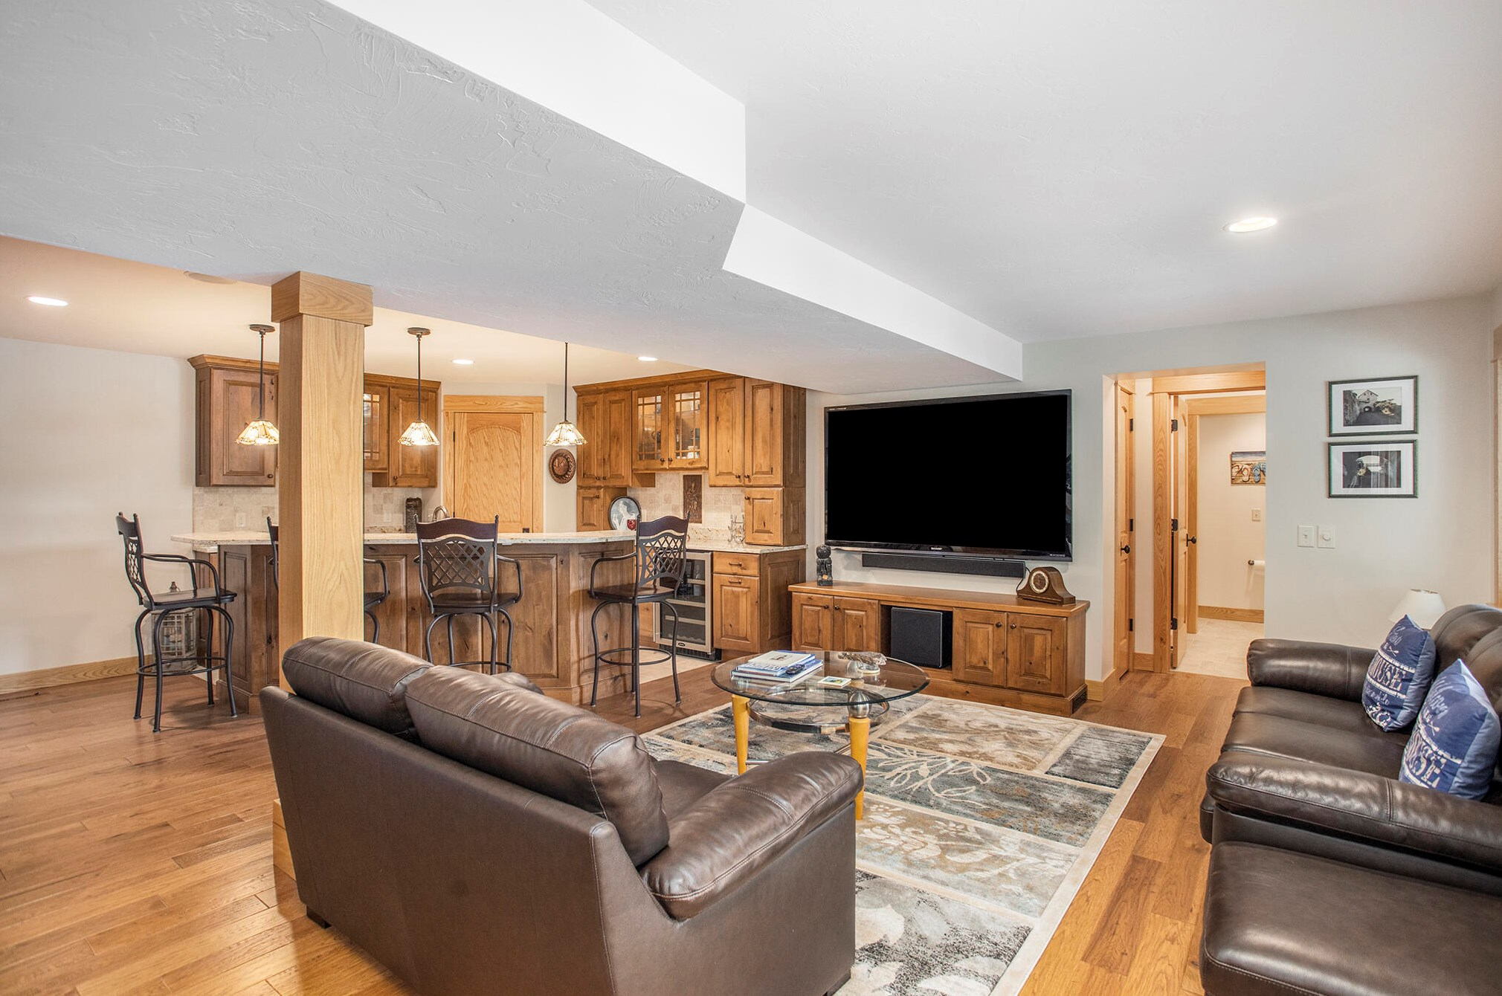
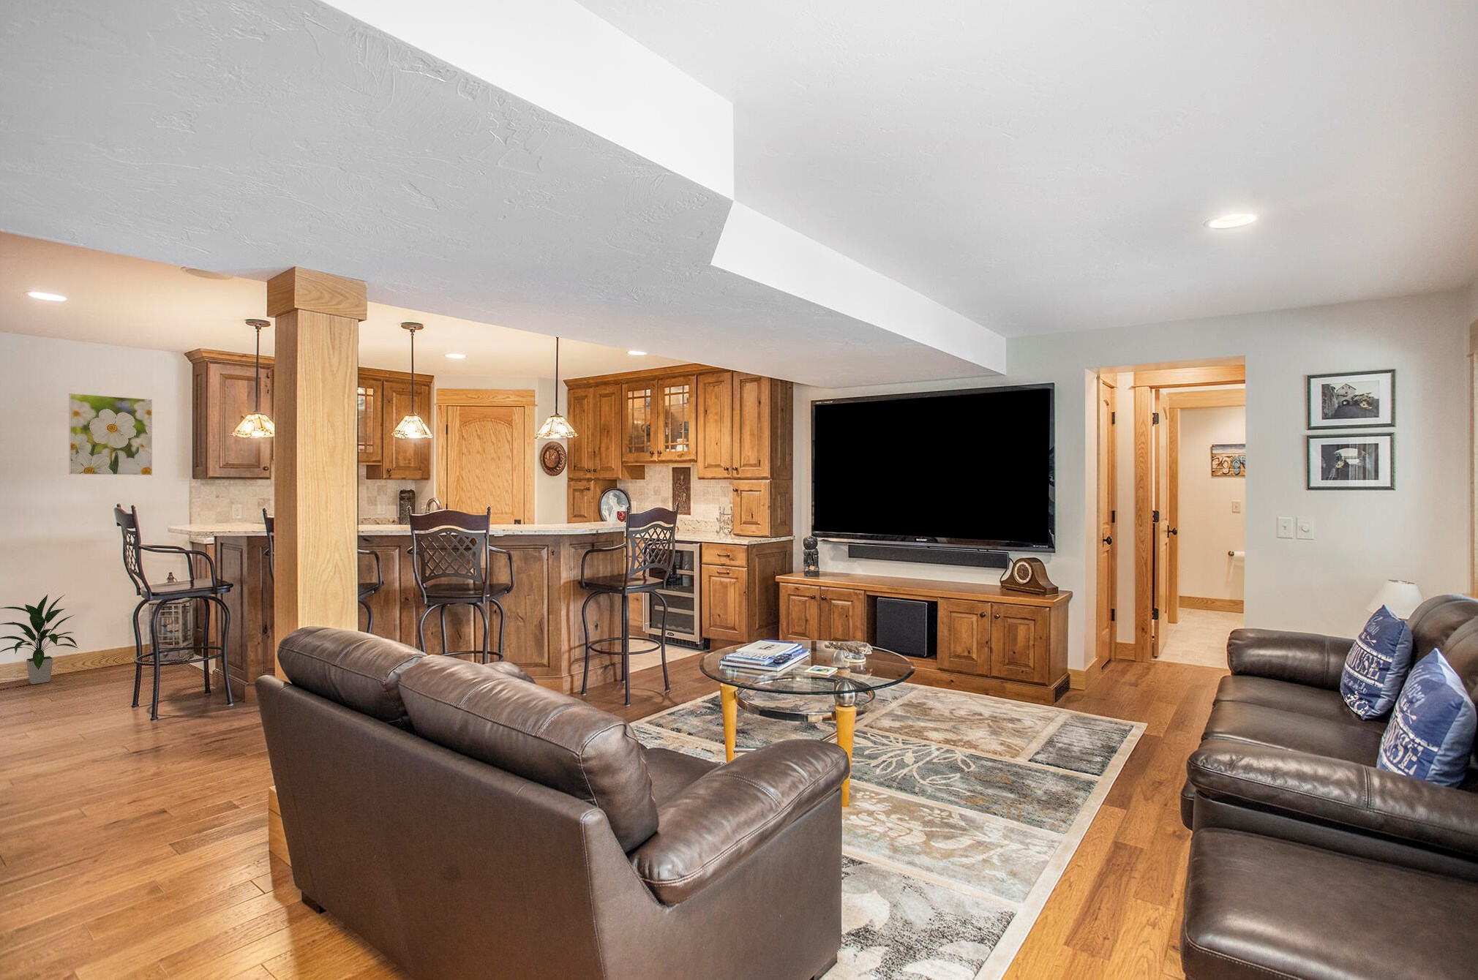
+ indoor plant (37, 639)
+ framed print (112, 435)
